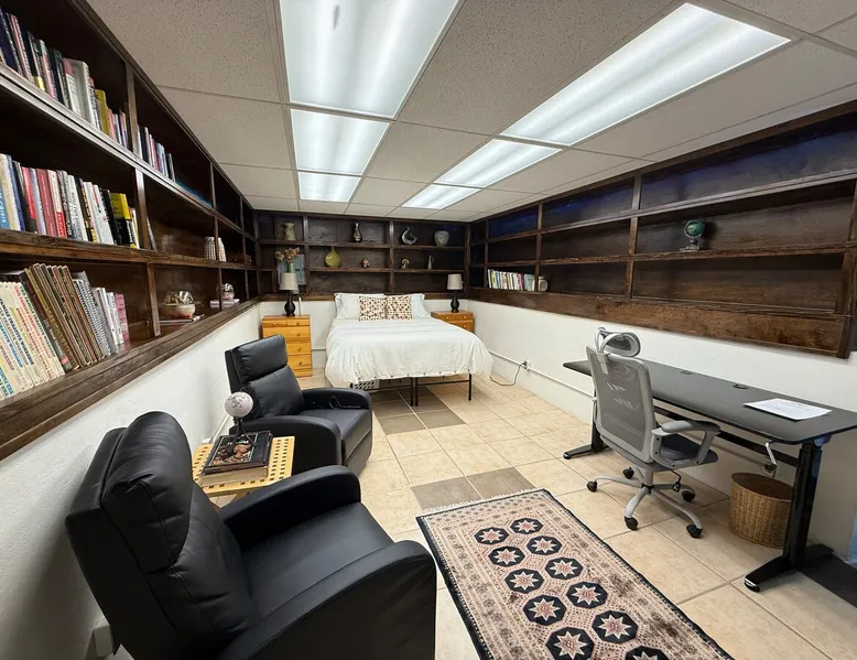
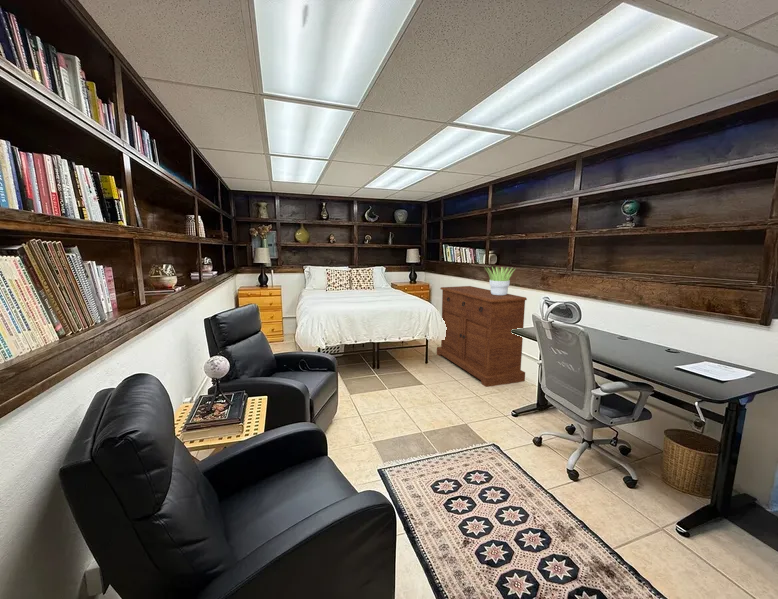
+ potted plant (499, 280)
+ sideboard (477, 329)
